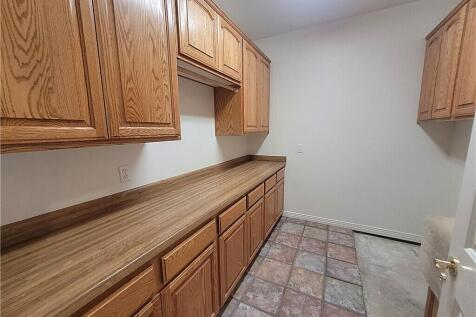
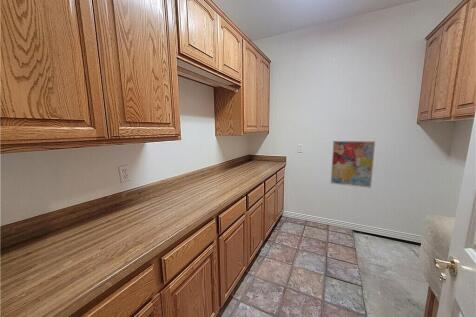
+ wall art (351, 163)
